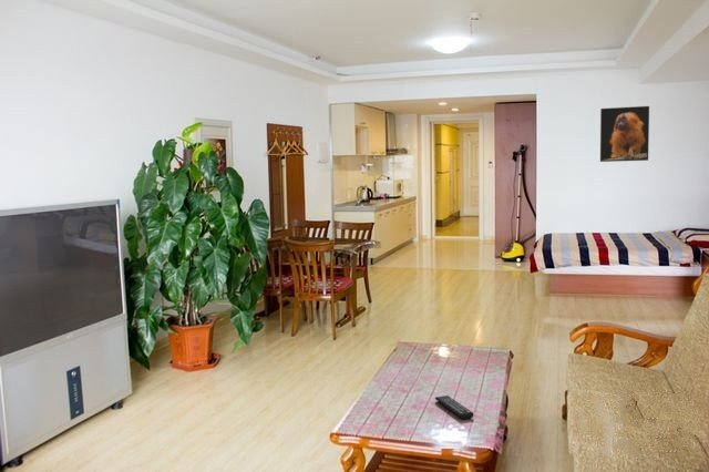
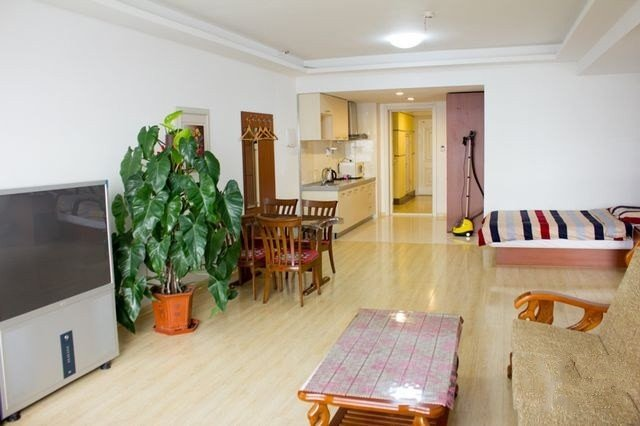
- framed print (624, 134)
- remote control (453, 407)
